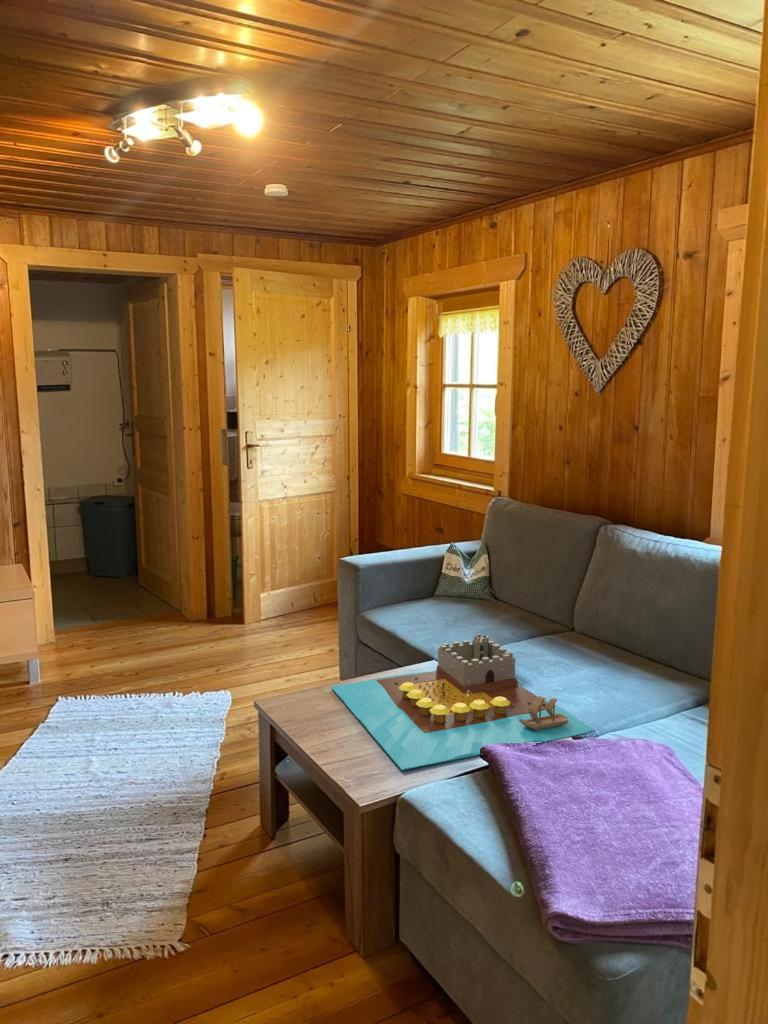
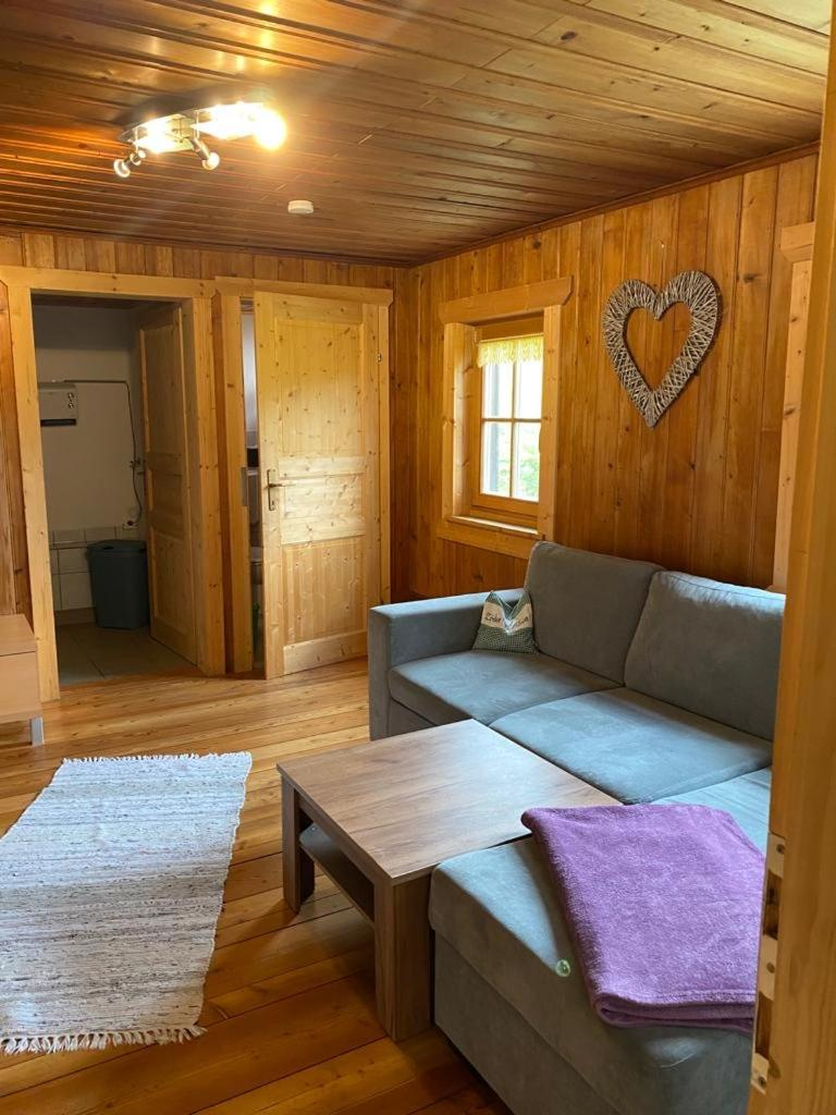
- board game (453, 686)
